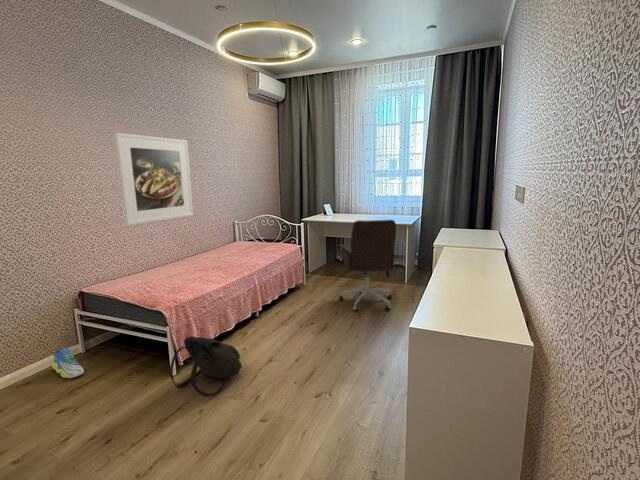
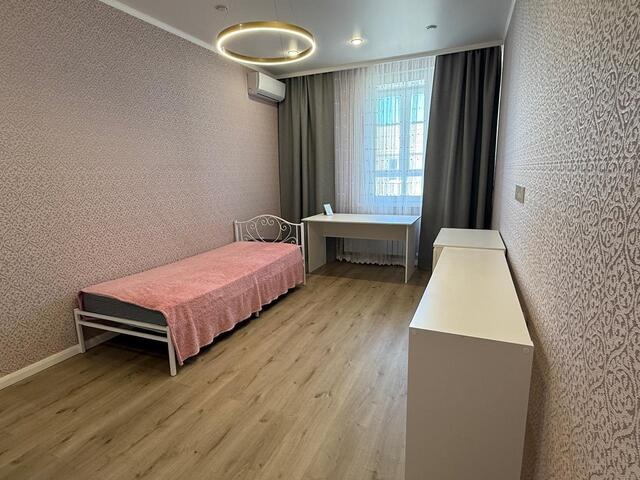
- sneaker (65, 362)
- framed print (159, 179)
- backpack (206, 358)
- office chair (368, 260)
